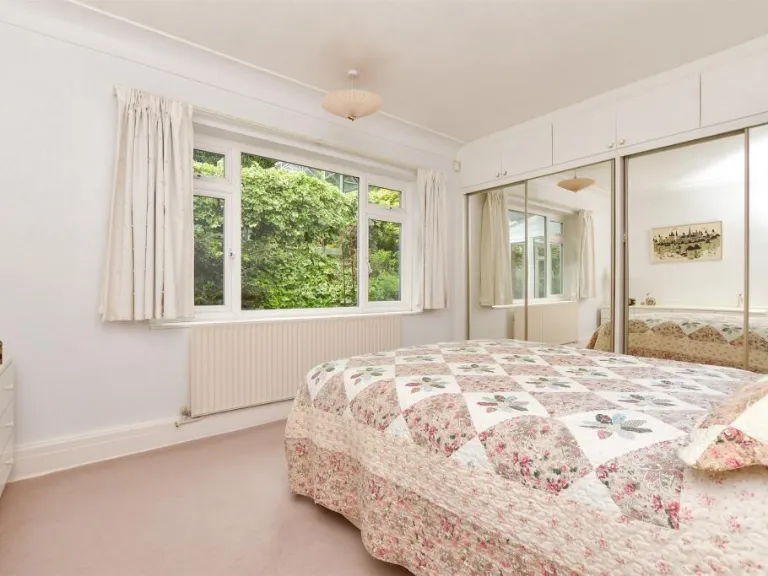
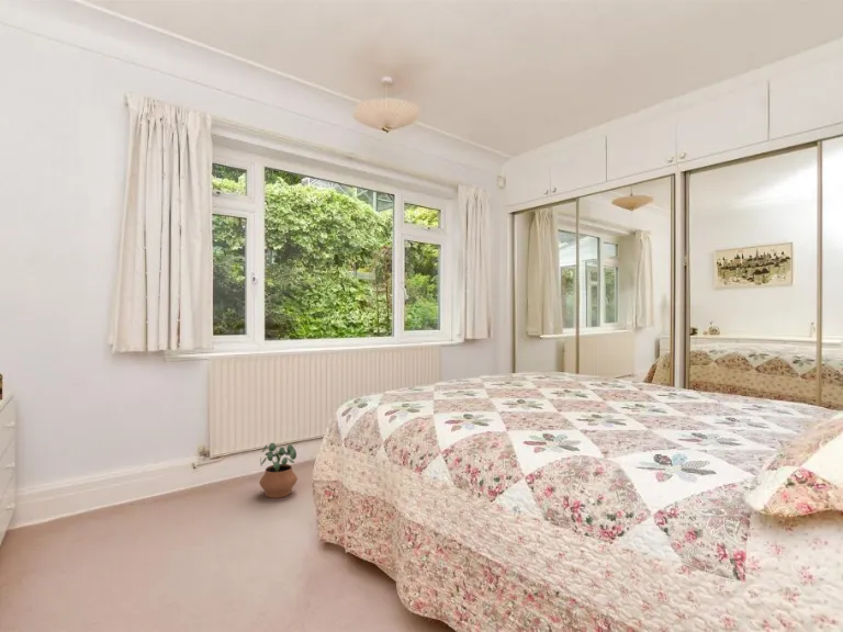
+ potted plant (277, 466)
